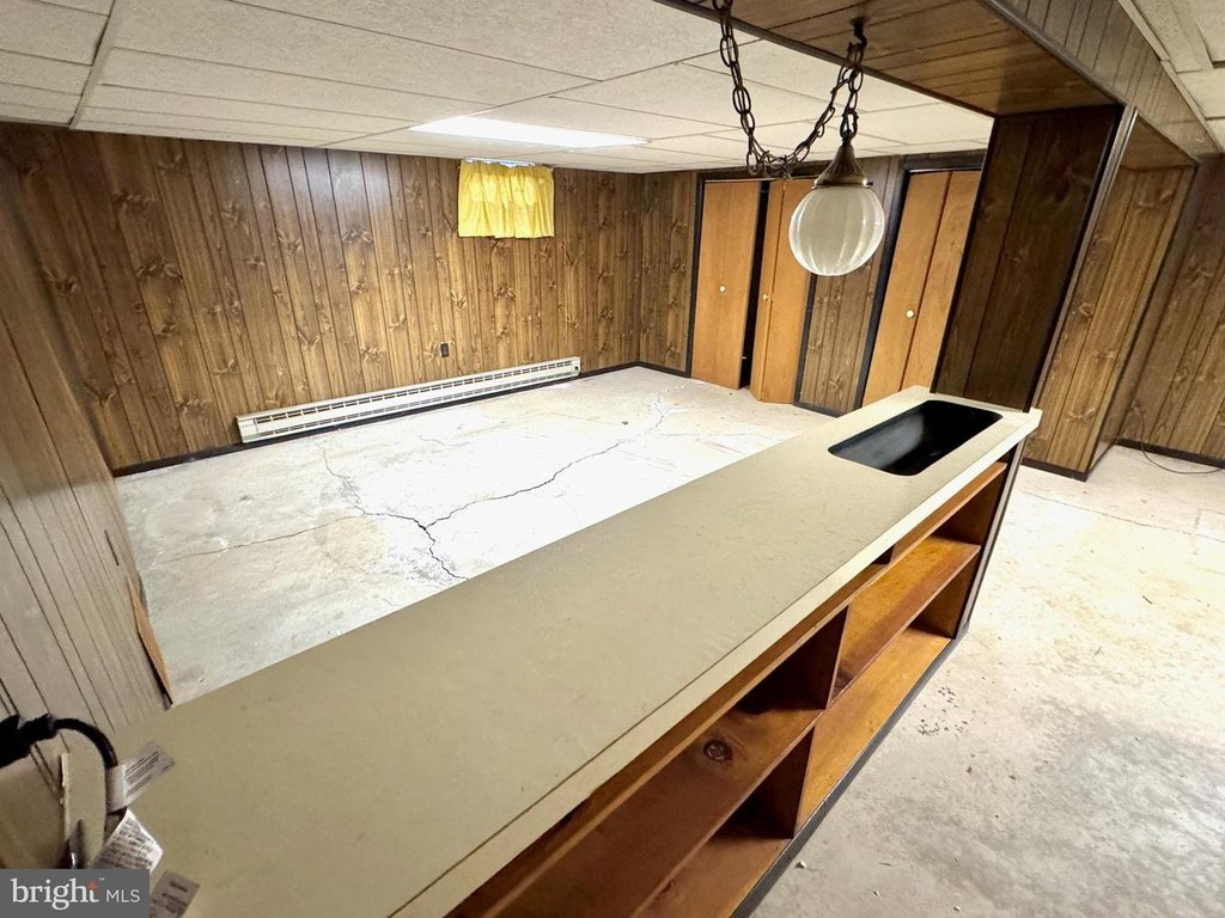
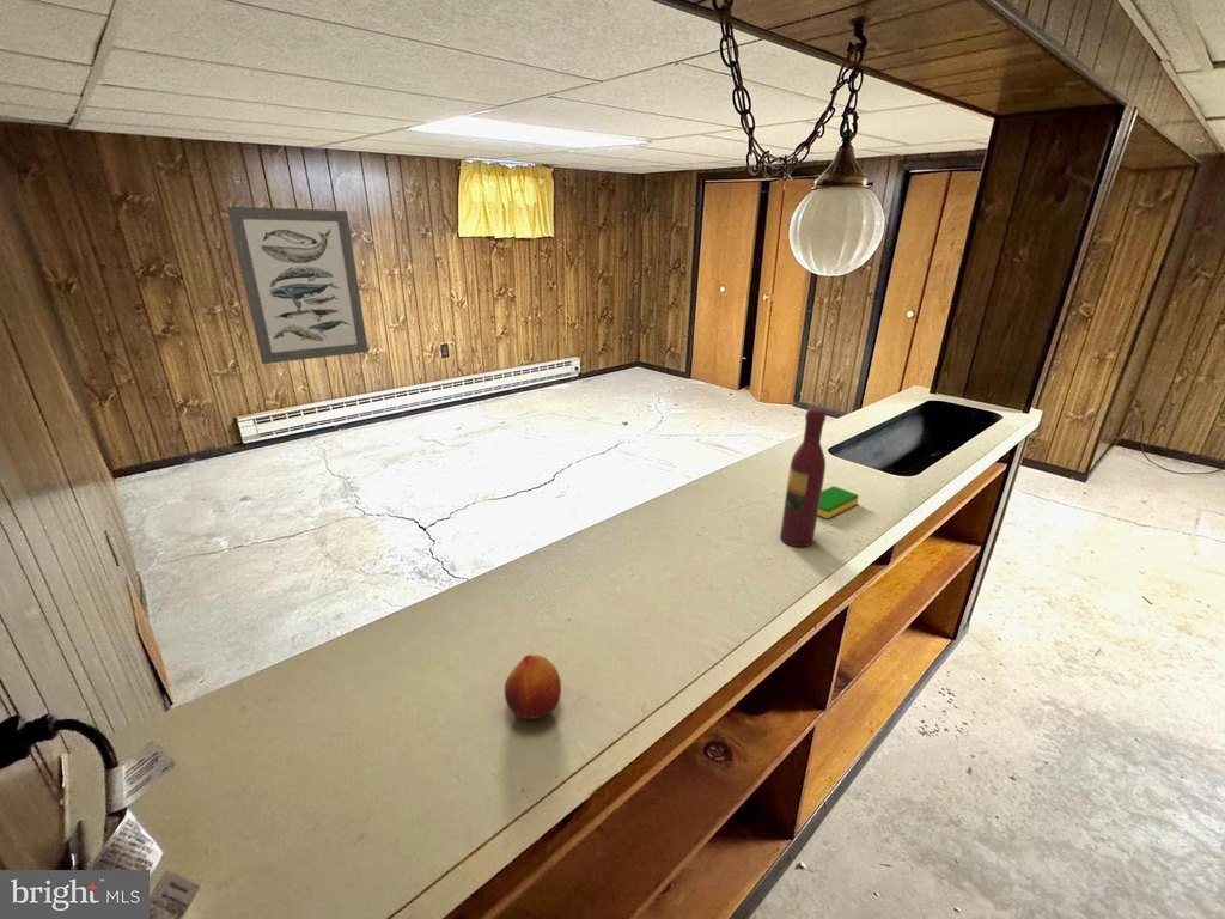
+ fruit (532, 686)
+ wall art (304, 286)
+ dish sponge (830, 501)
+ wine bottle (805, 476)
